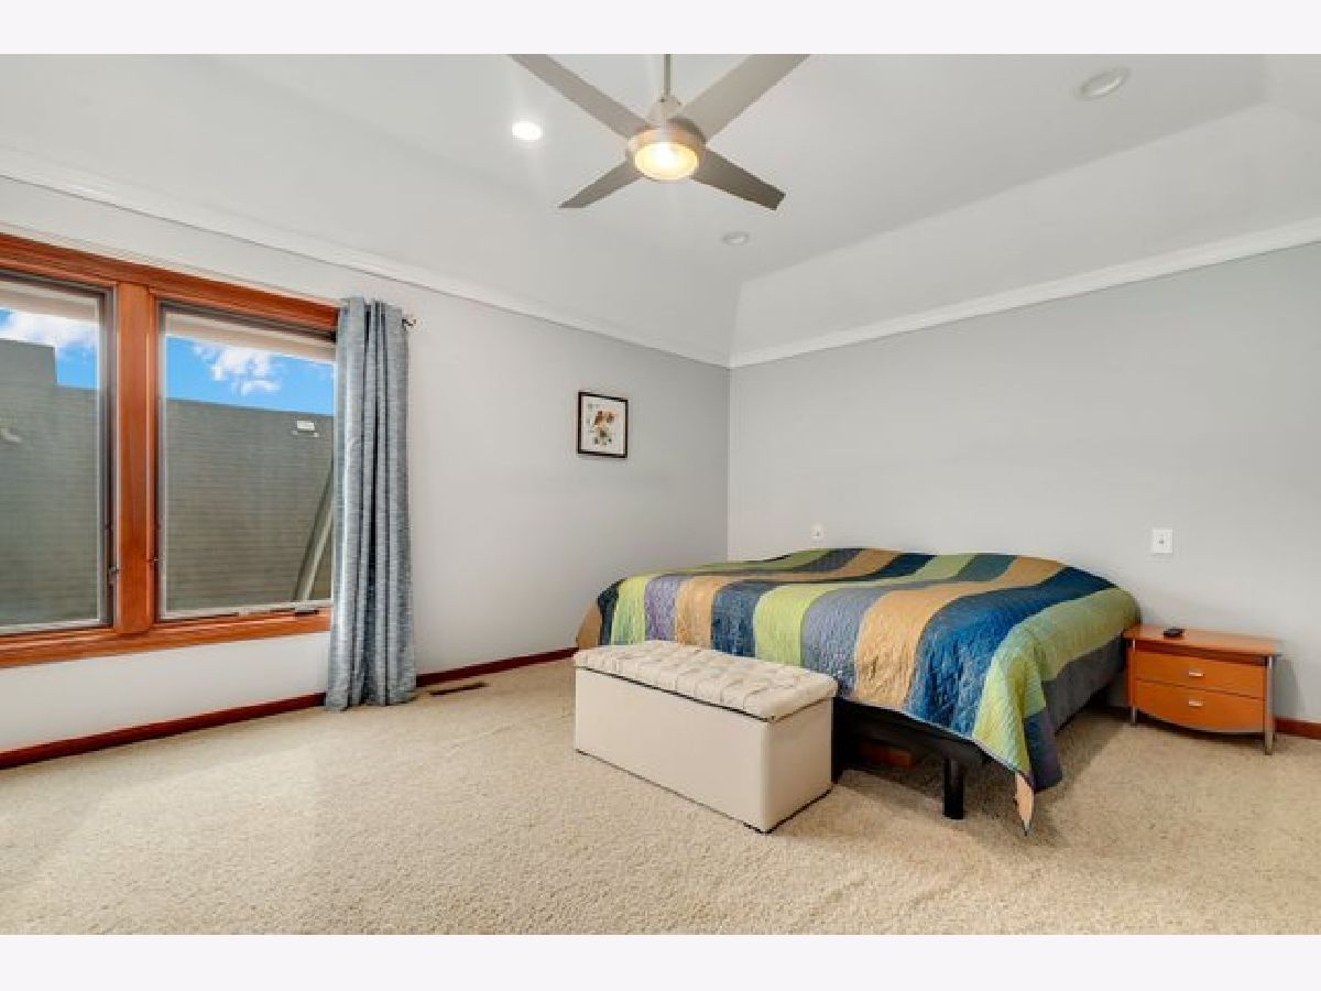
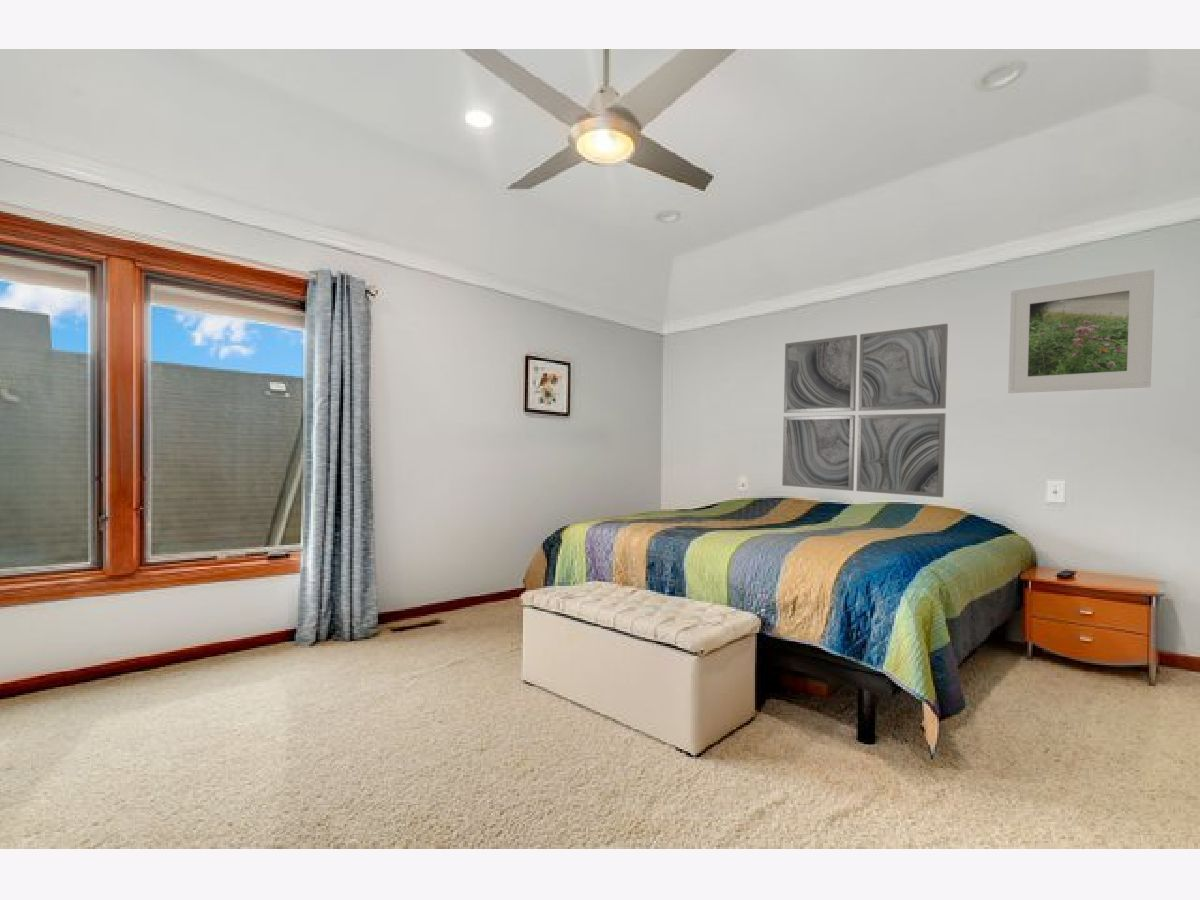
+ wall art (858, 415)
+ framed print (1076, 335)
